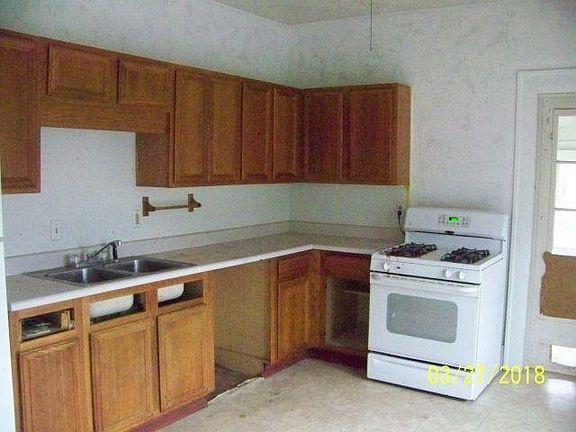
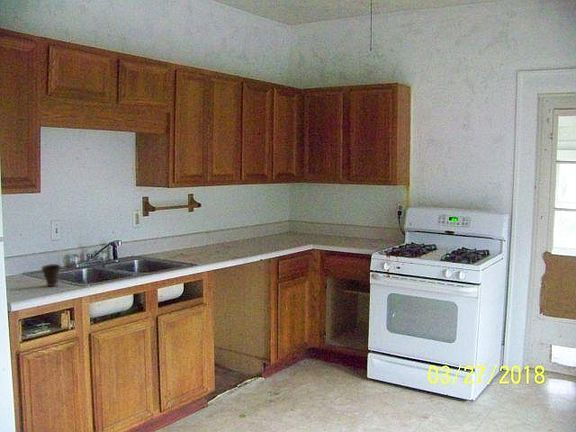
+ cup (51, 275)
